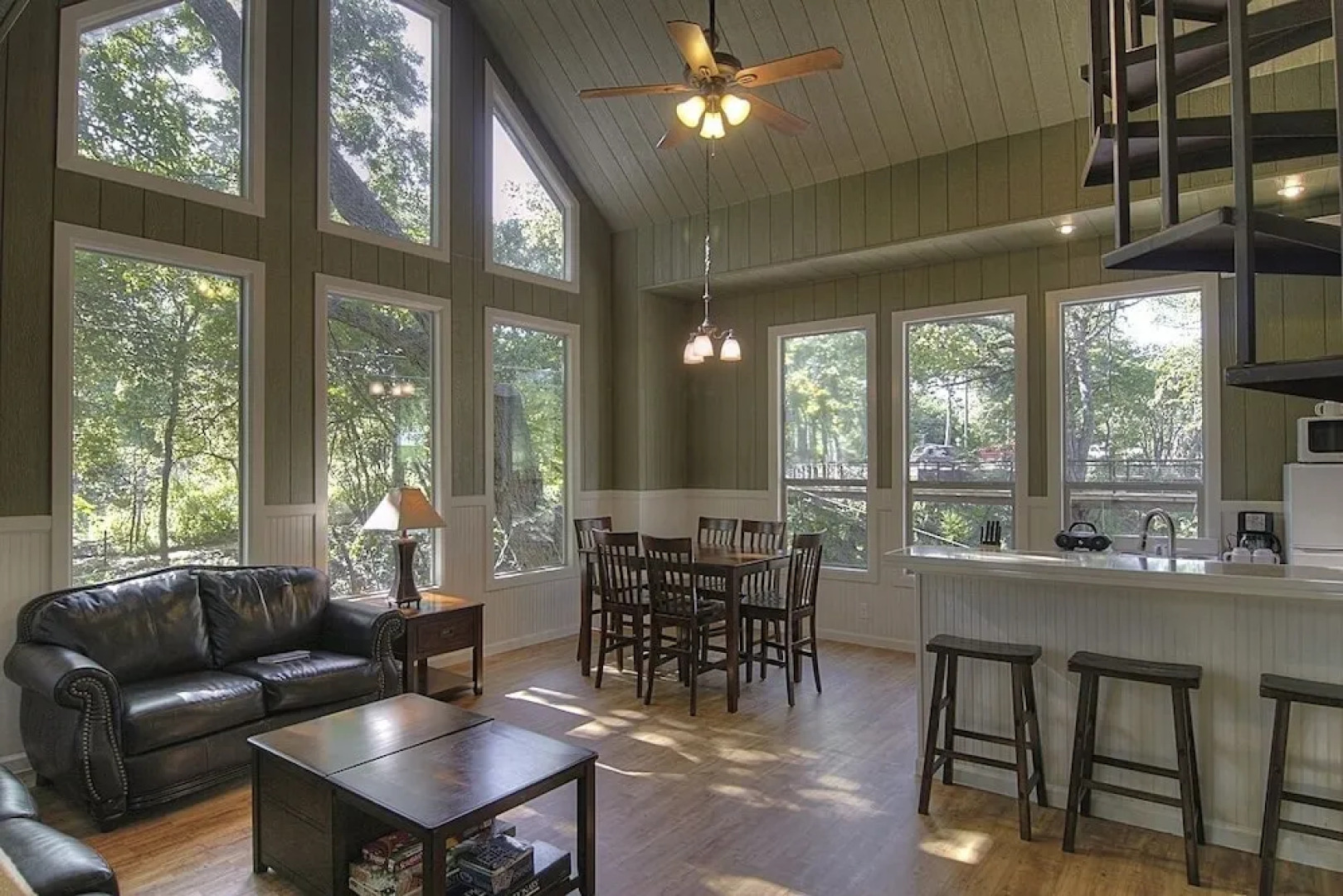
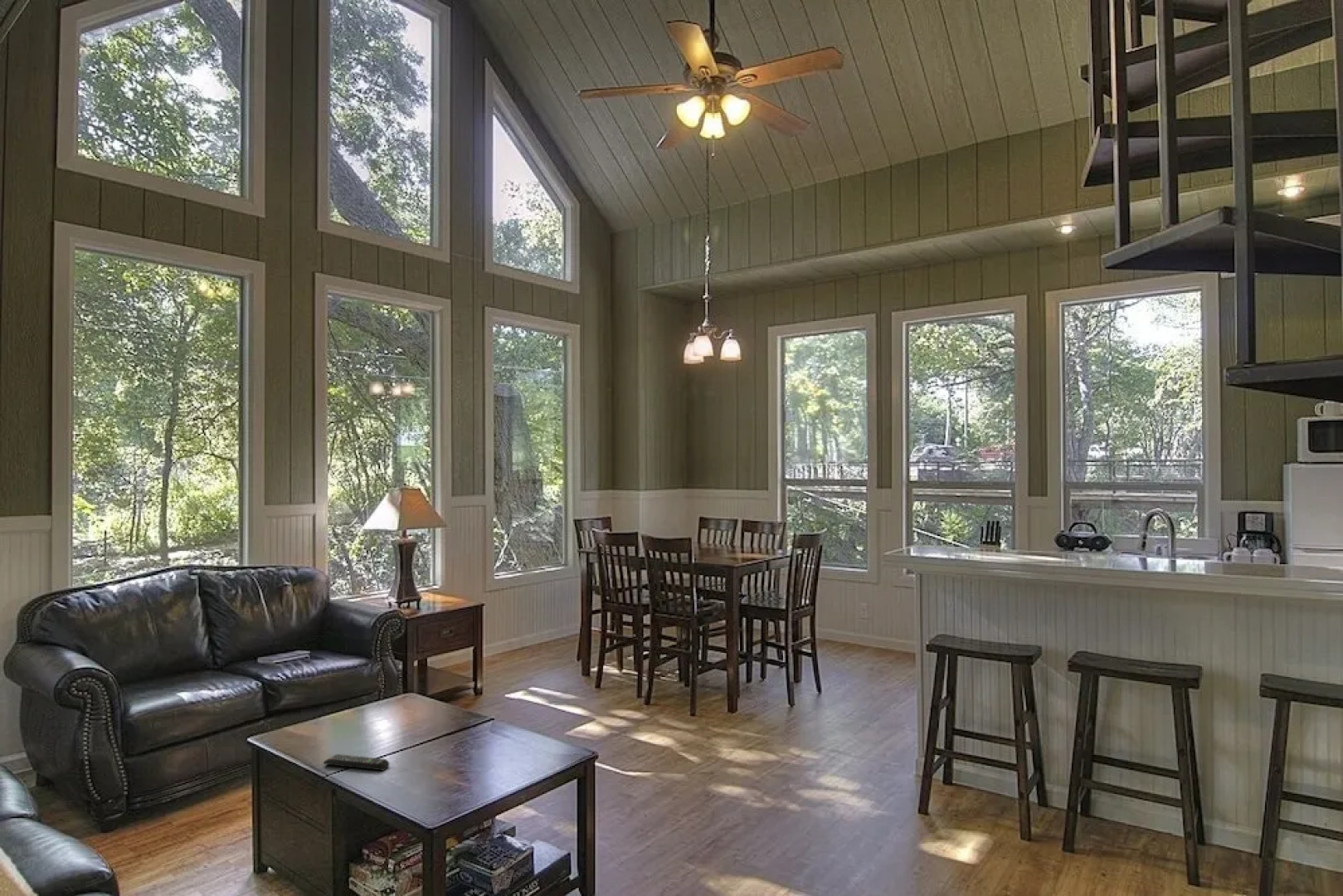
+ remote control (356, 762)
